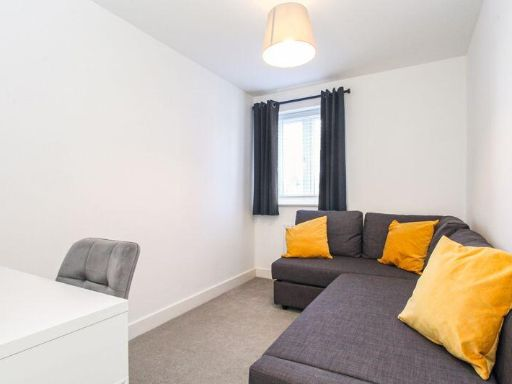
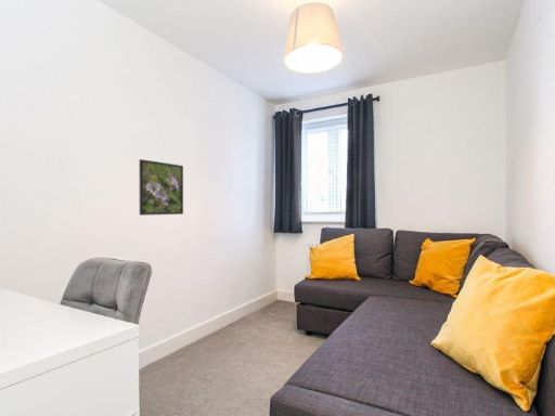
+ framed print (163, 188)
